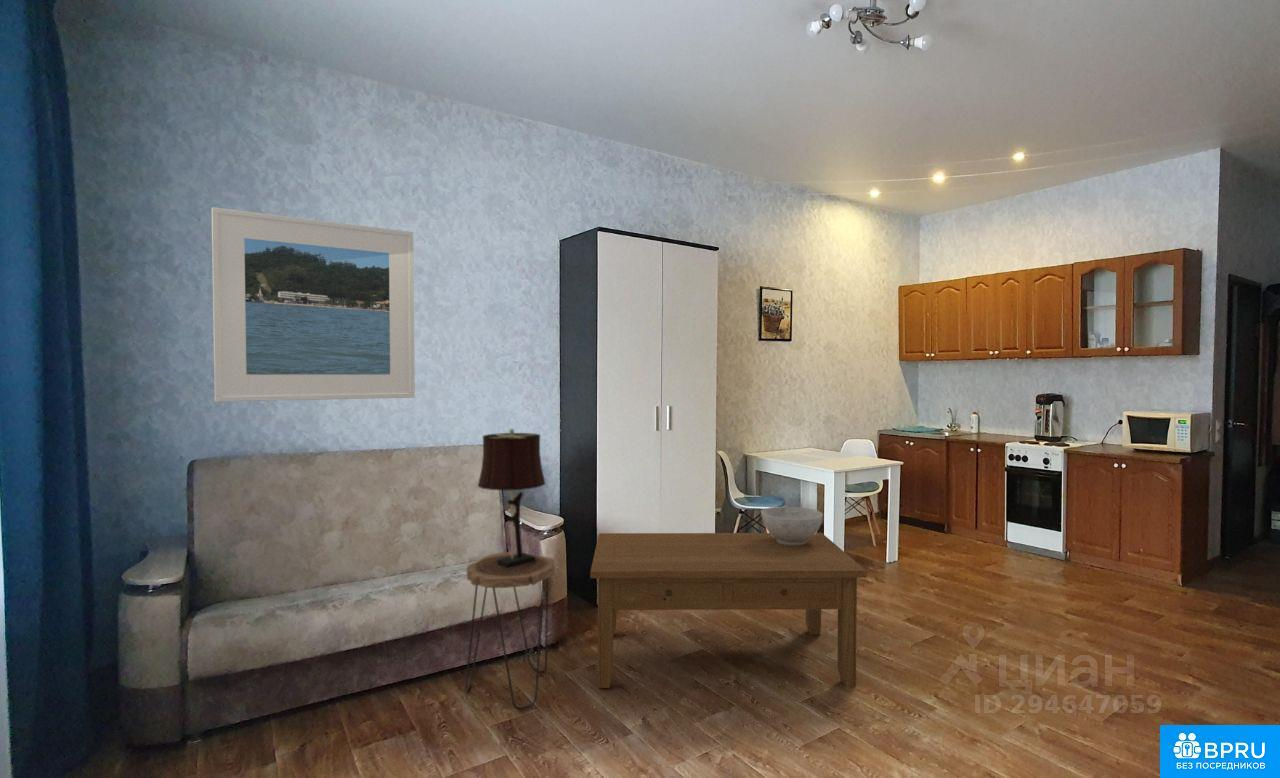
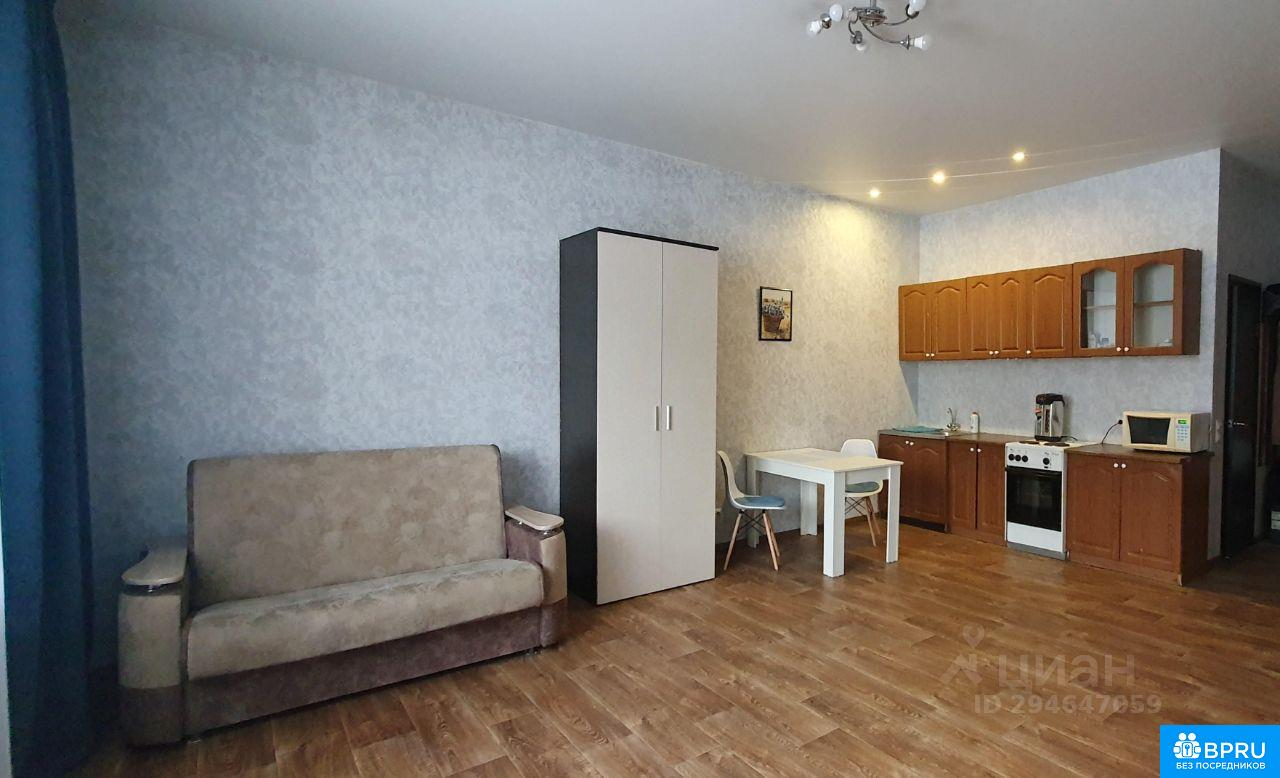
- table lamp (512, 496)
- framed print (321, 310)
- side table (501, 627)
- coffee table (718, 603)
- bowl (791, 526)
